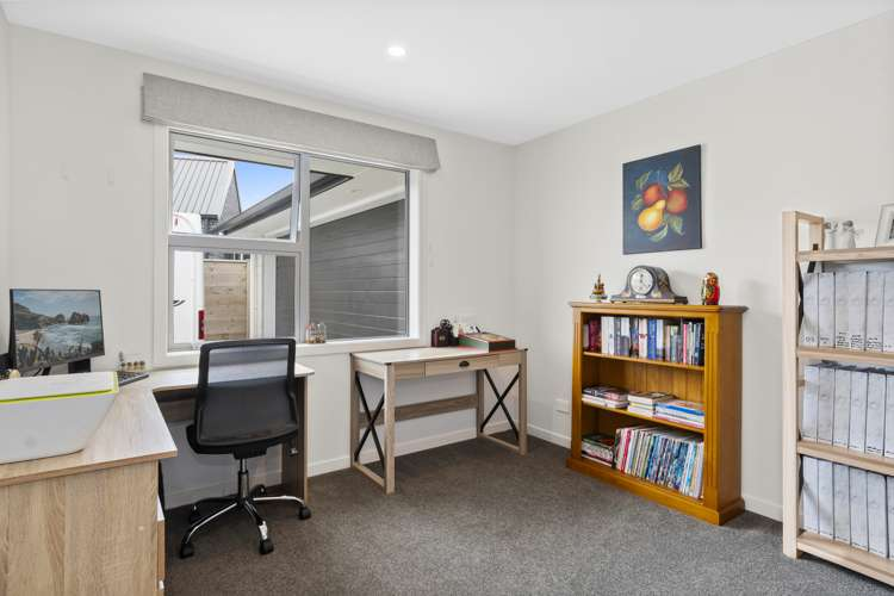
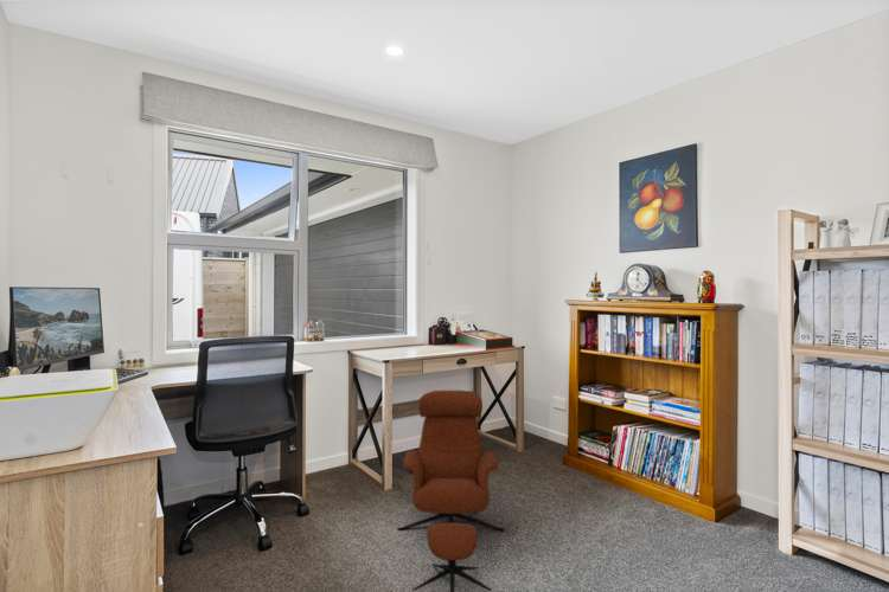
+ armchair (450, 476)
